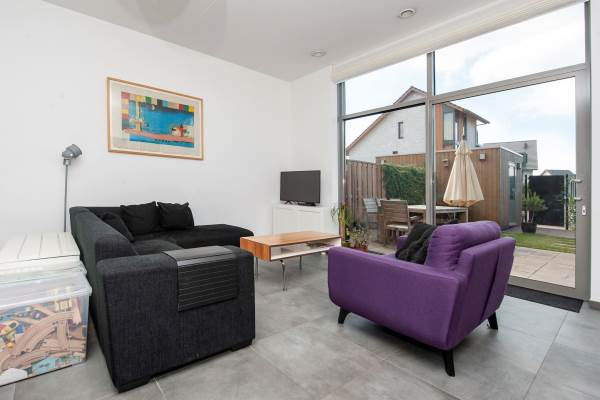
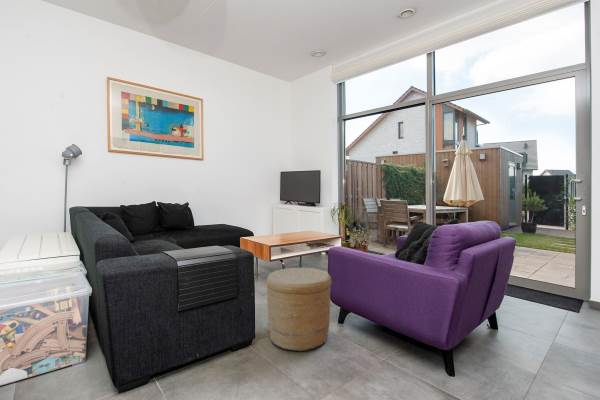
+ woven basket (299, 305)
